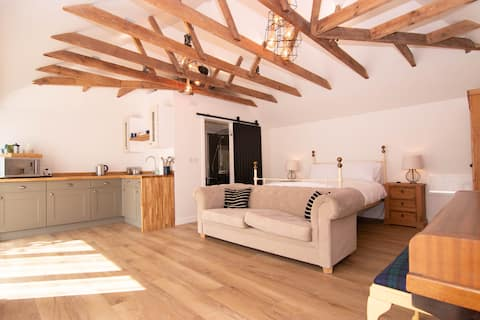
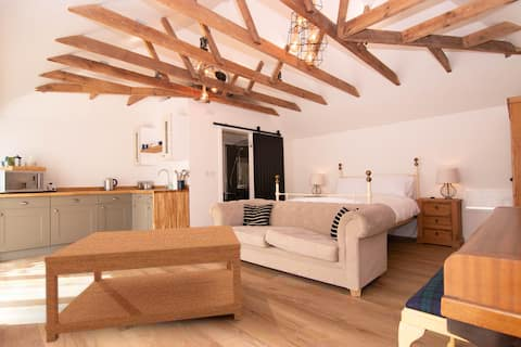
+ coffee table (160, 273)
